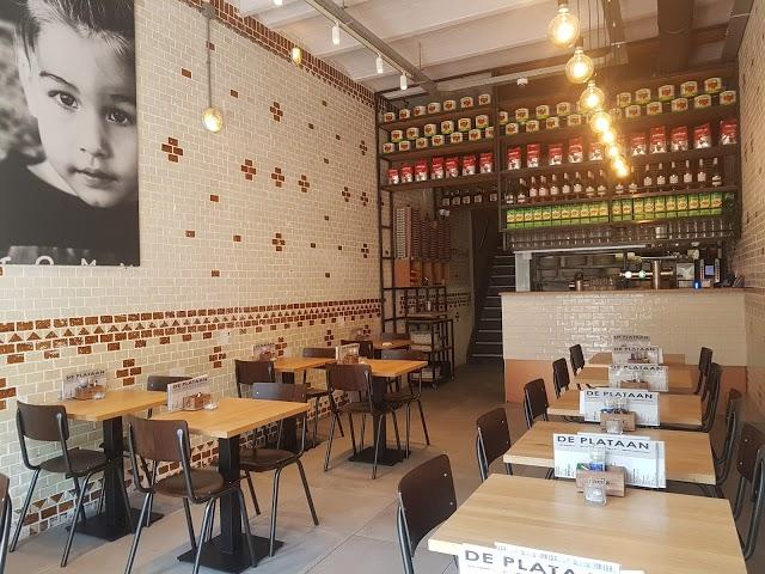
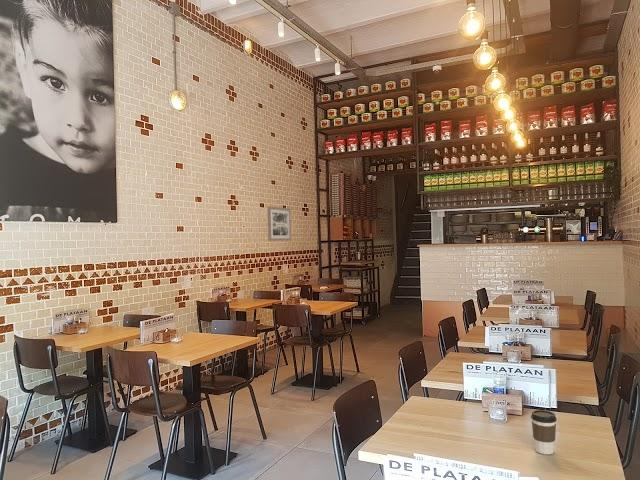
+ coffee cup (544, 432)
+ wall art (279, 224)
